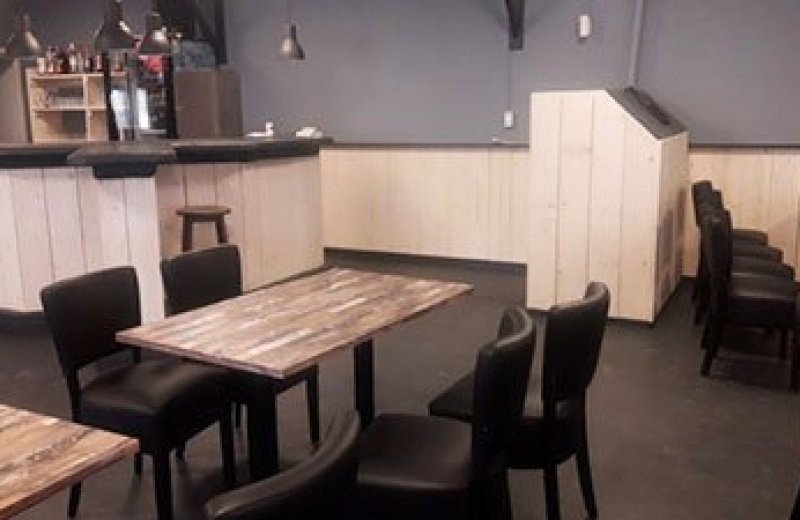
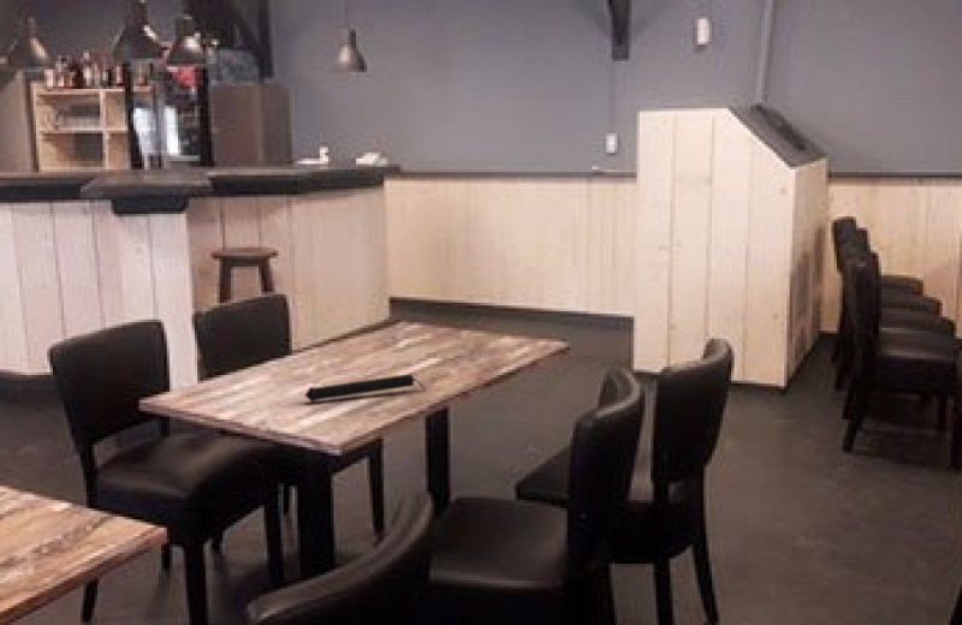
+ candle (366, 387)
